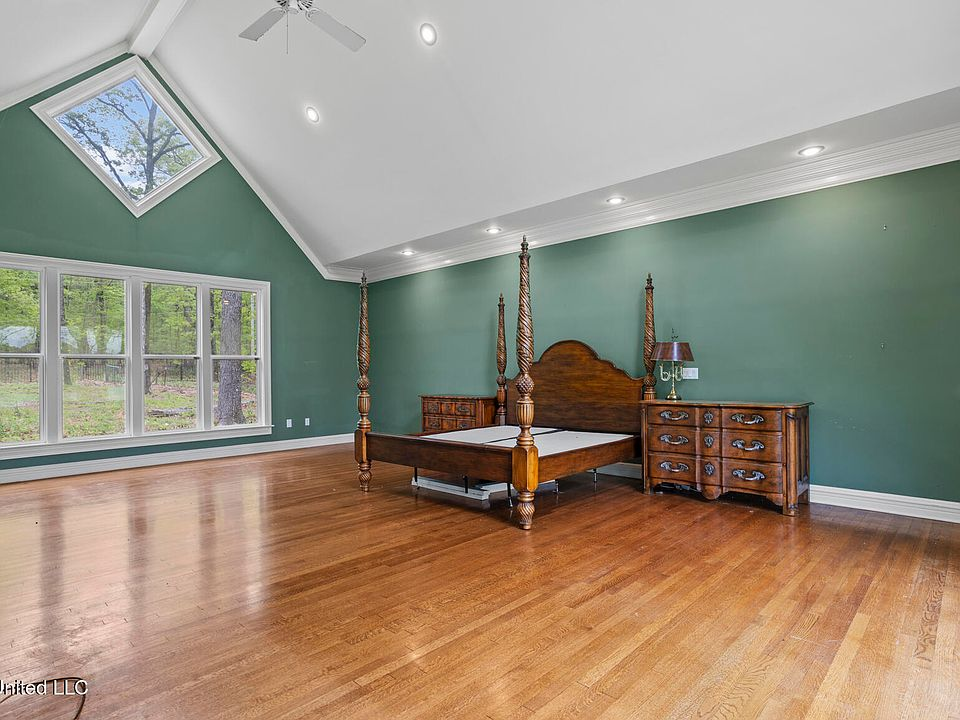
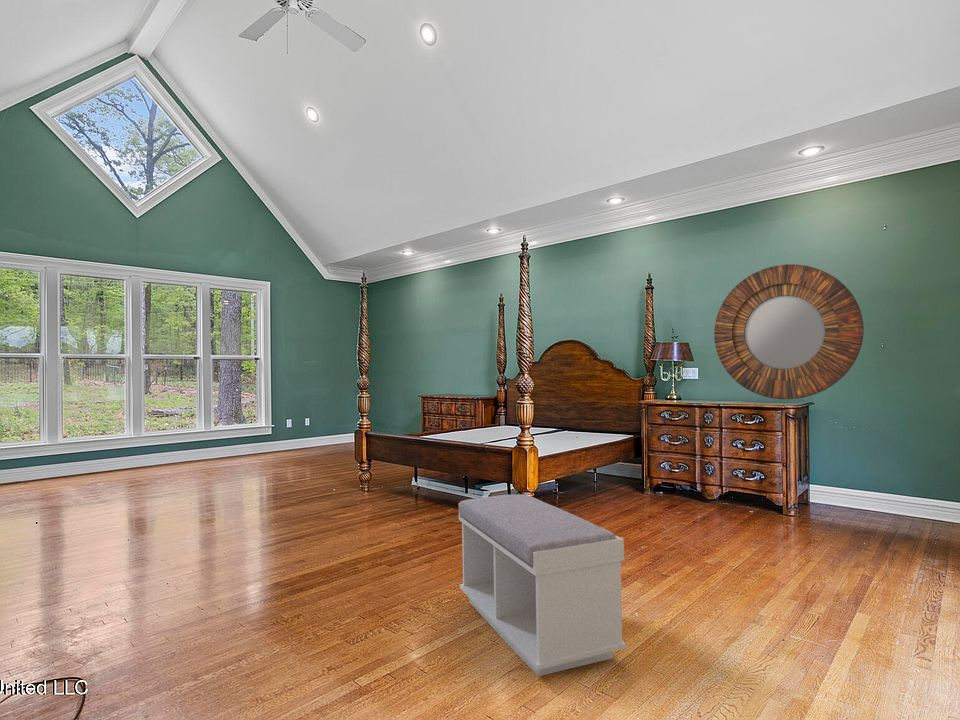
+ home mirror (782, 332)
+ bench (530, 569)
